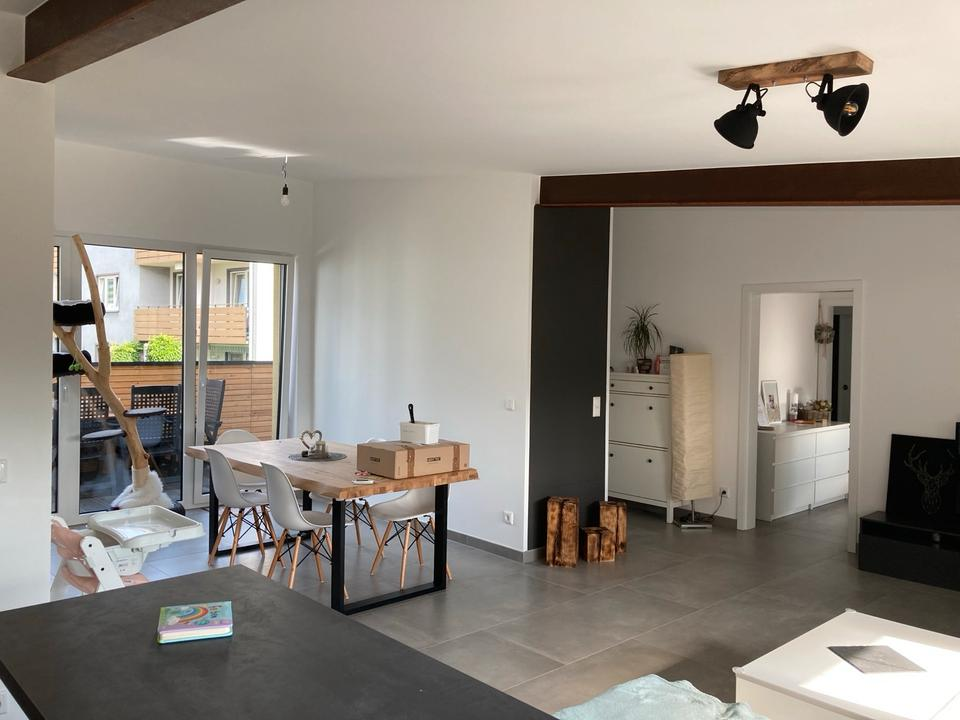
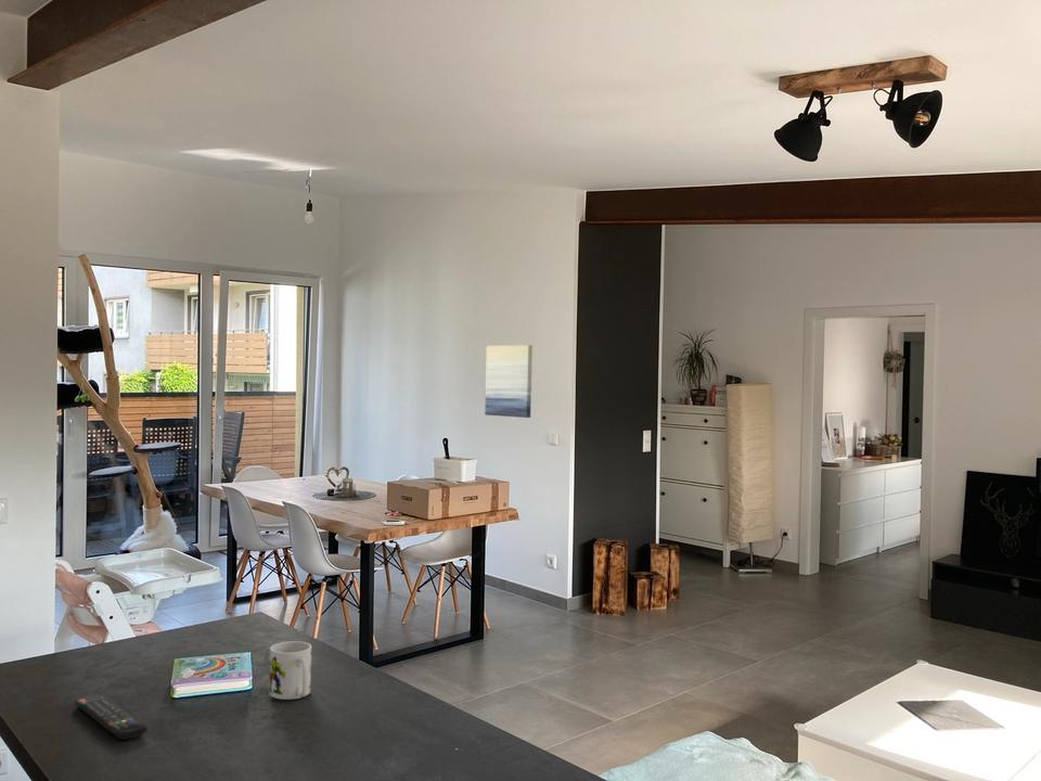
+ remote control (108, 716)
+ wall art (507, 381)
+ mug (293, 673)
